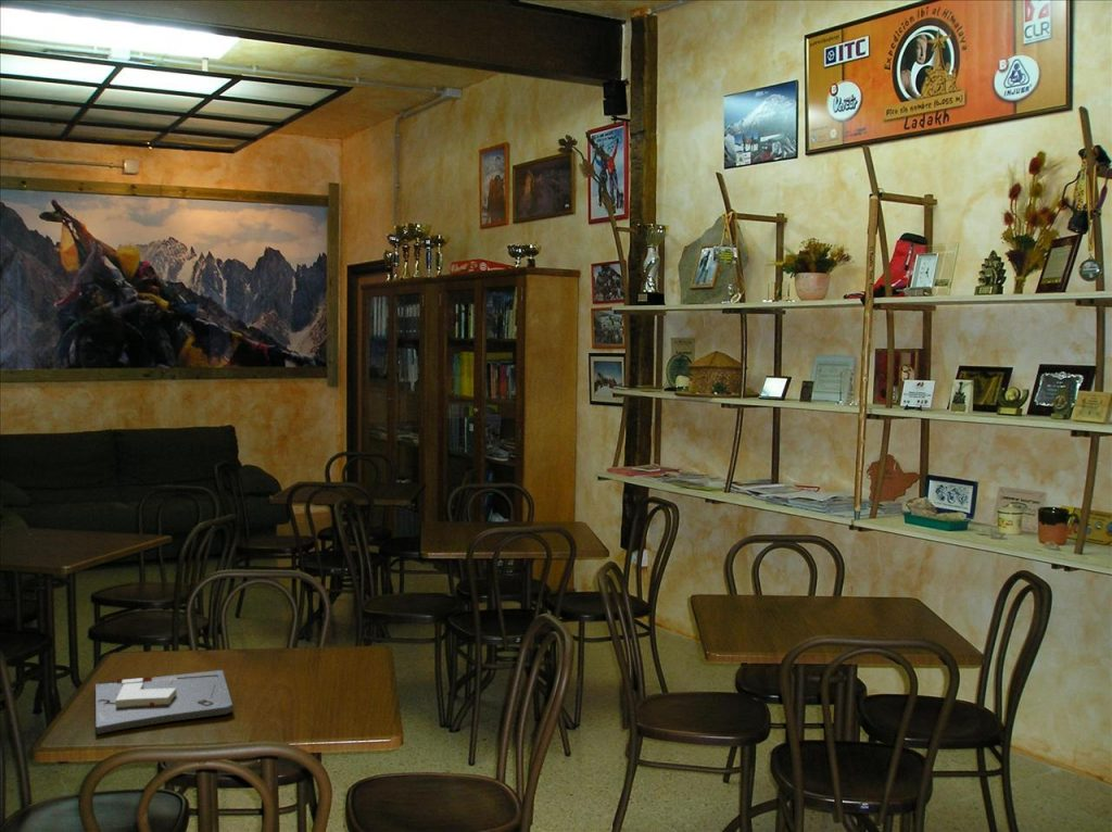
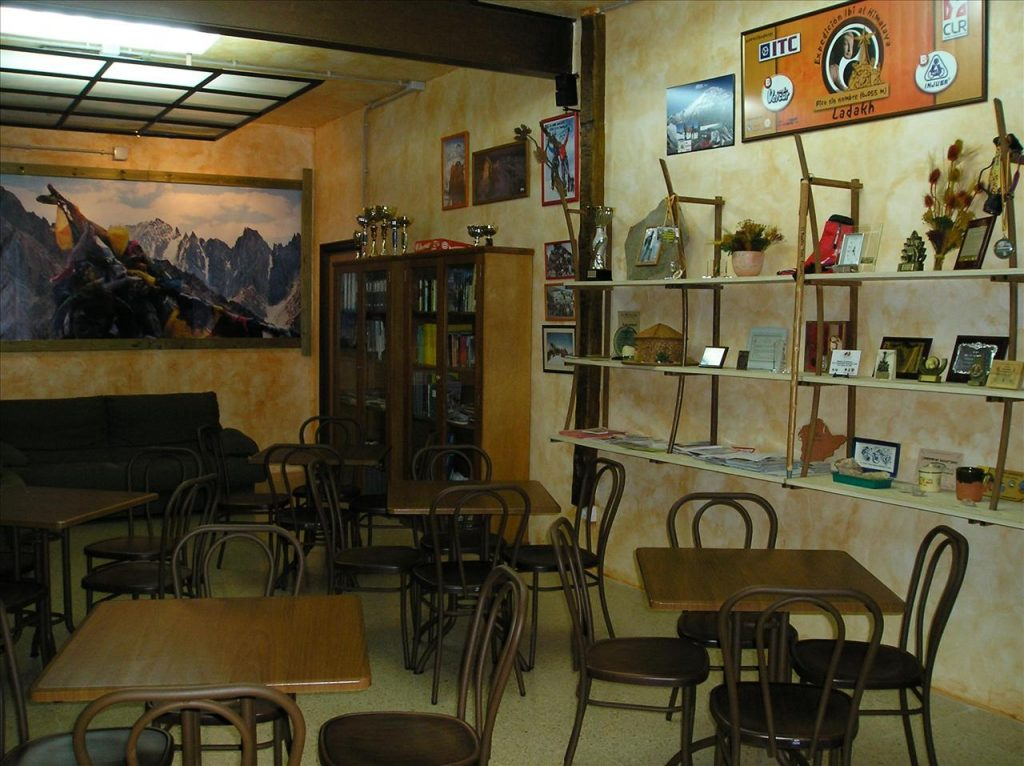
- board game (160, 694)
